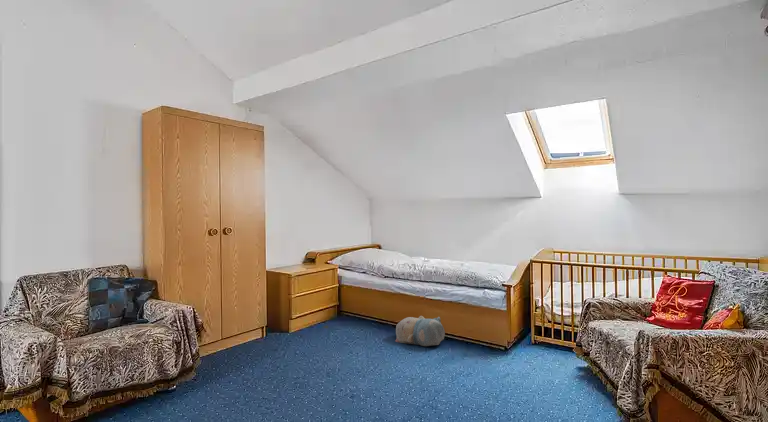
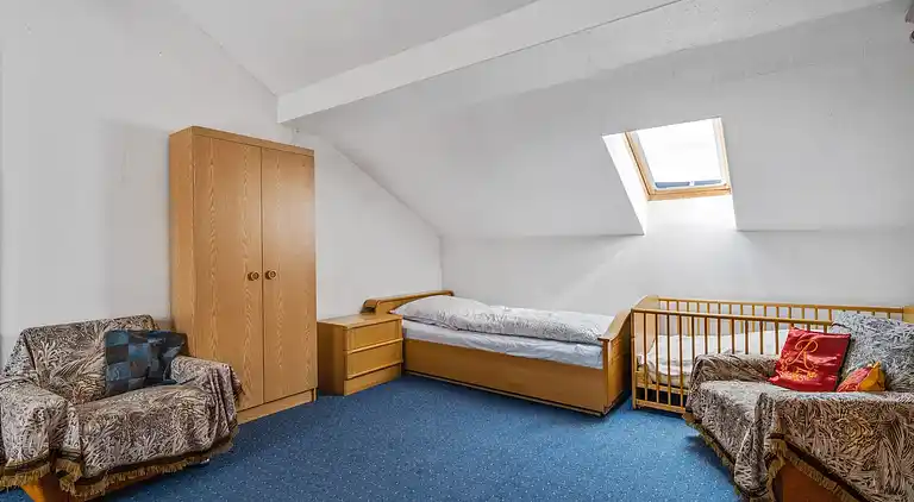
- plush toy (418, 329)
